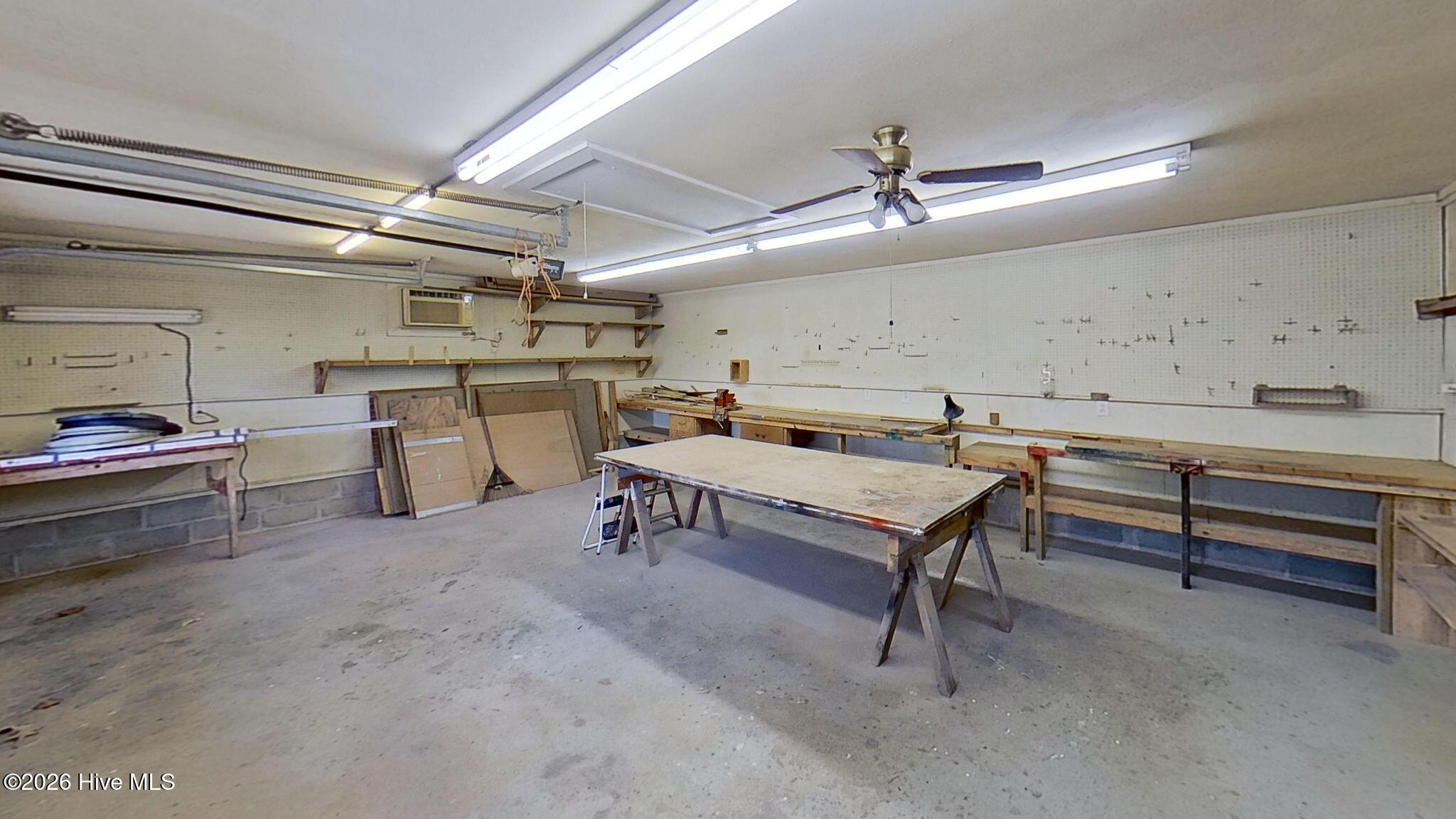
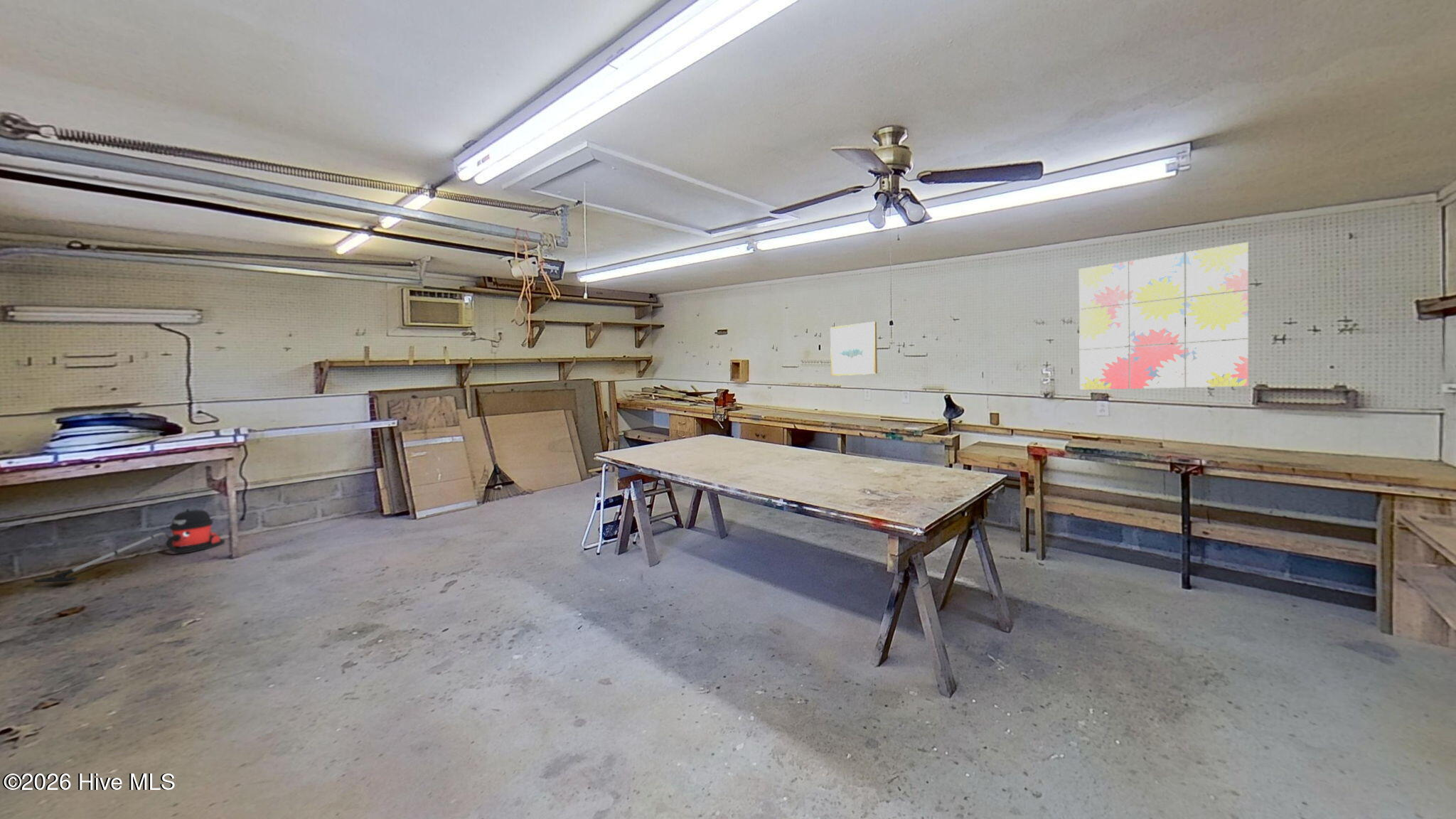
+ vacuum cleaner (140, 540)
+ wall art (853, 349)
+ wall art (1156, 322)
